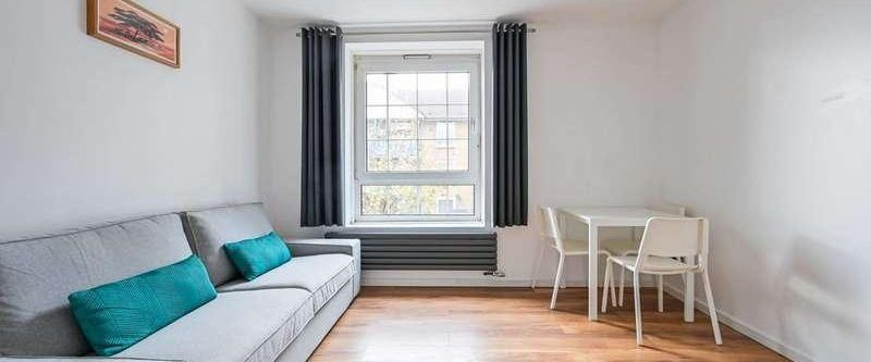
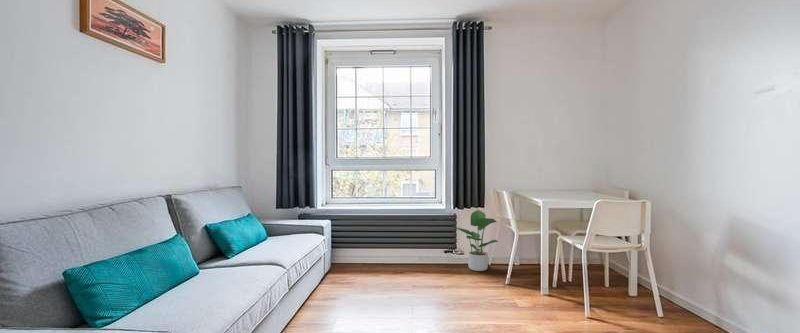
+ potted plant (475, 241)
